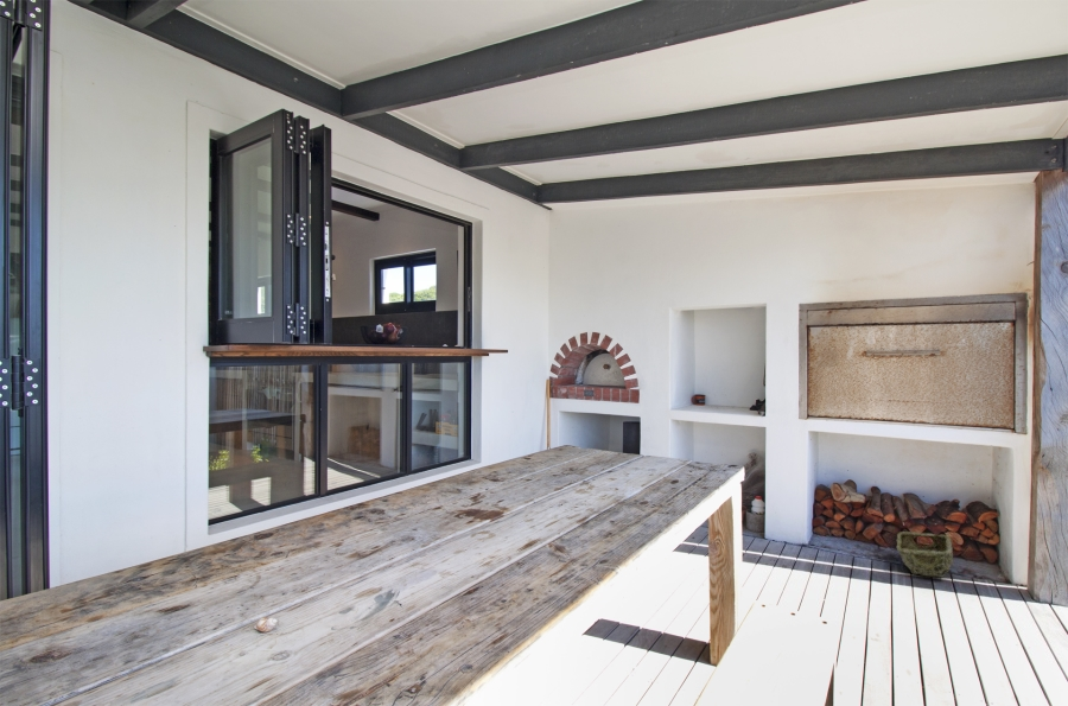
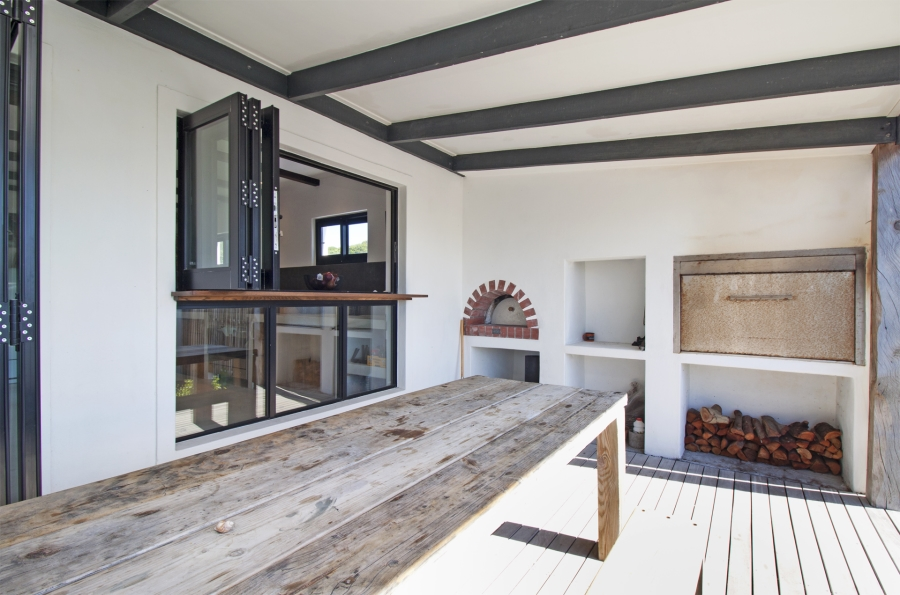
- woven basket (923, 554)
